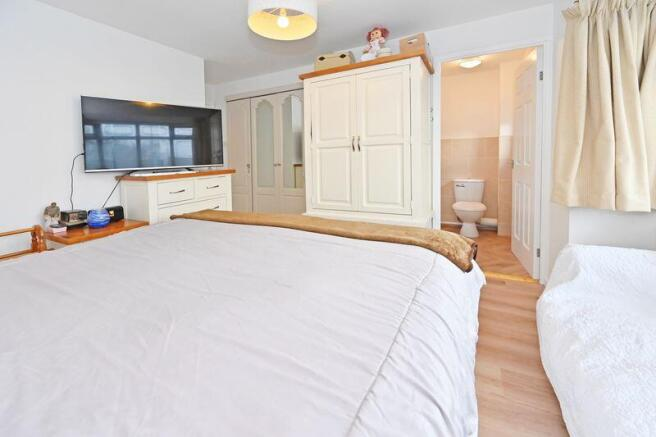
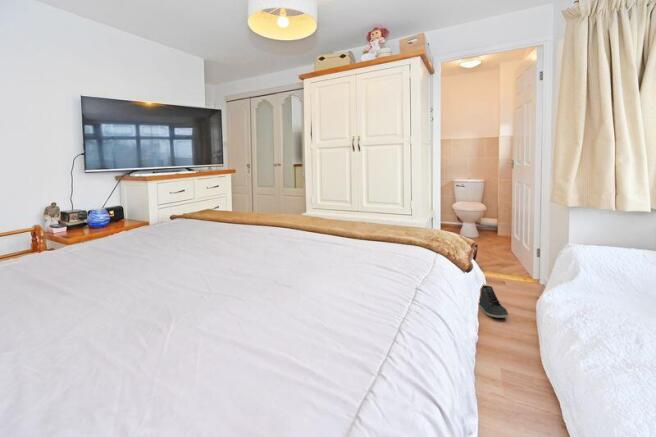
+ sneaker (491, 301)
